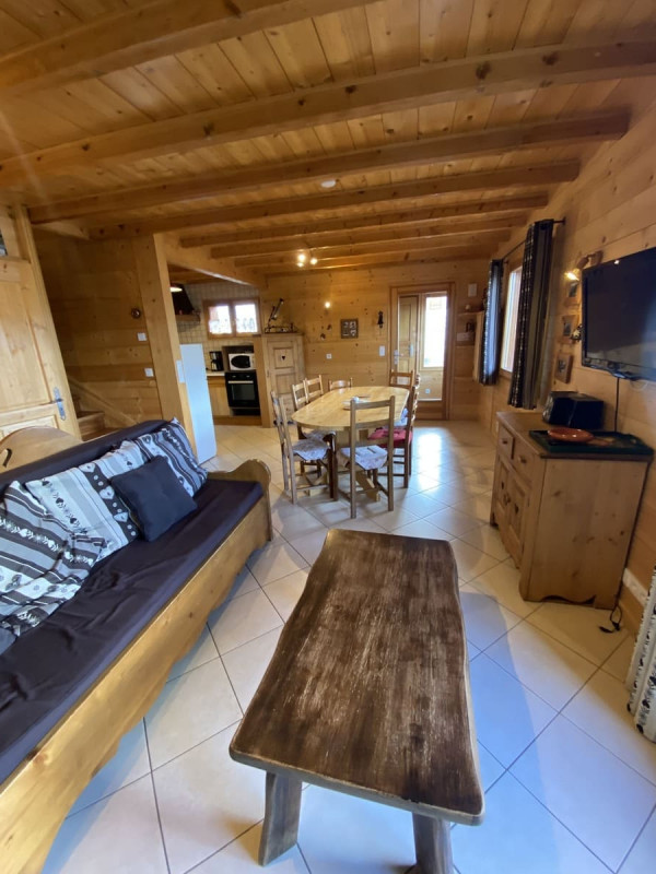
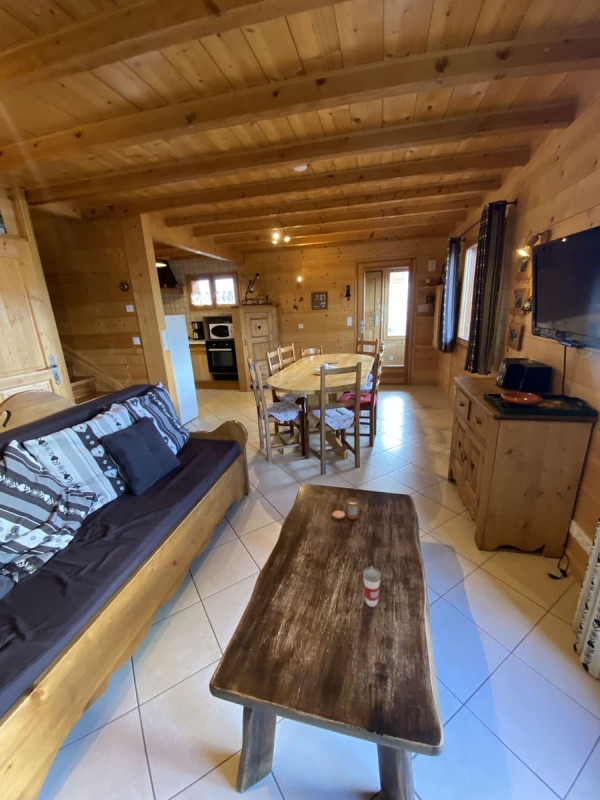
+ cup (371, 582)
+ candle (346, 508)
